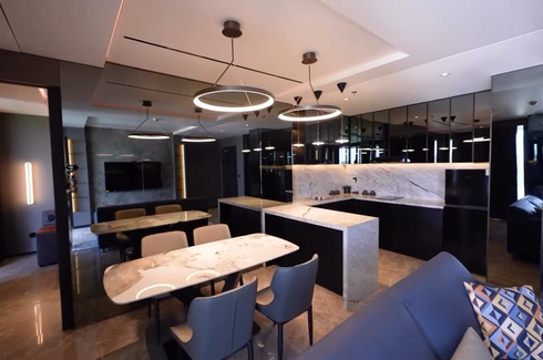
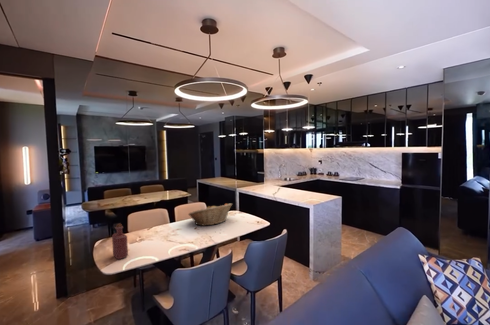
+ fruit basket (211, 212)
+ bottle (119, 240)
